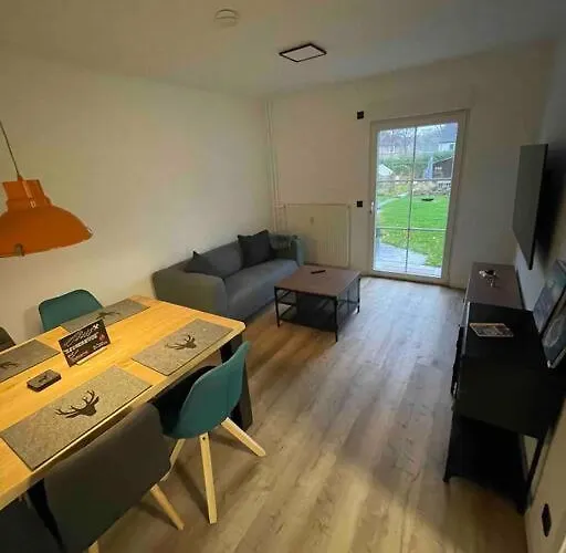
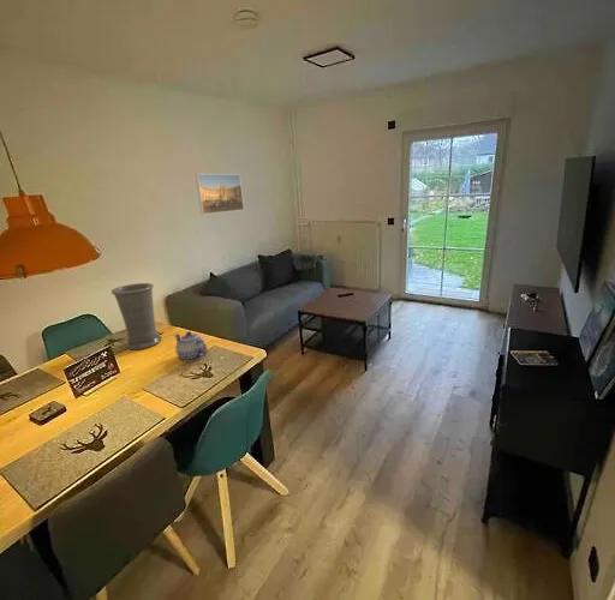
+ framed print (221, 193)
+ vase (138, 316)
+ teapot (190, 344)
